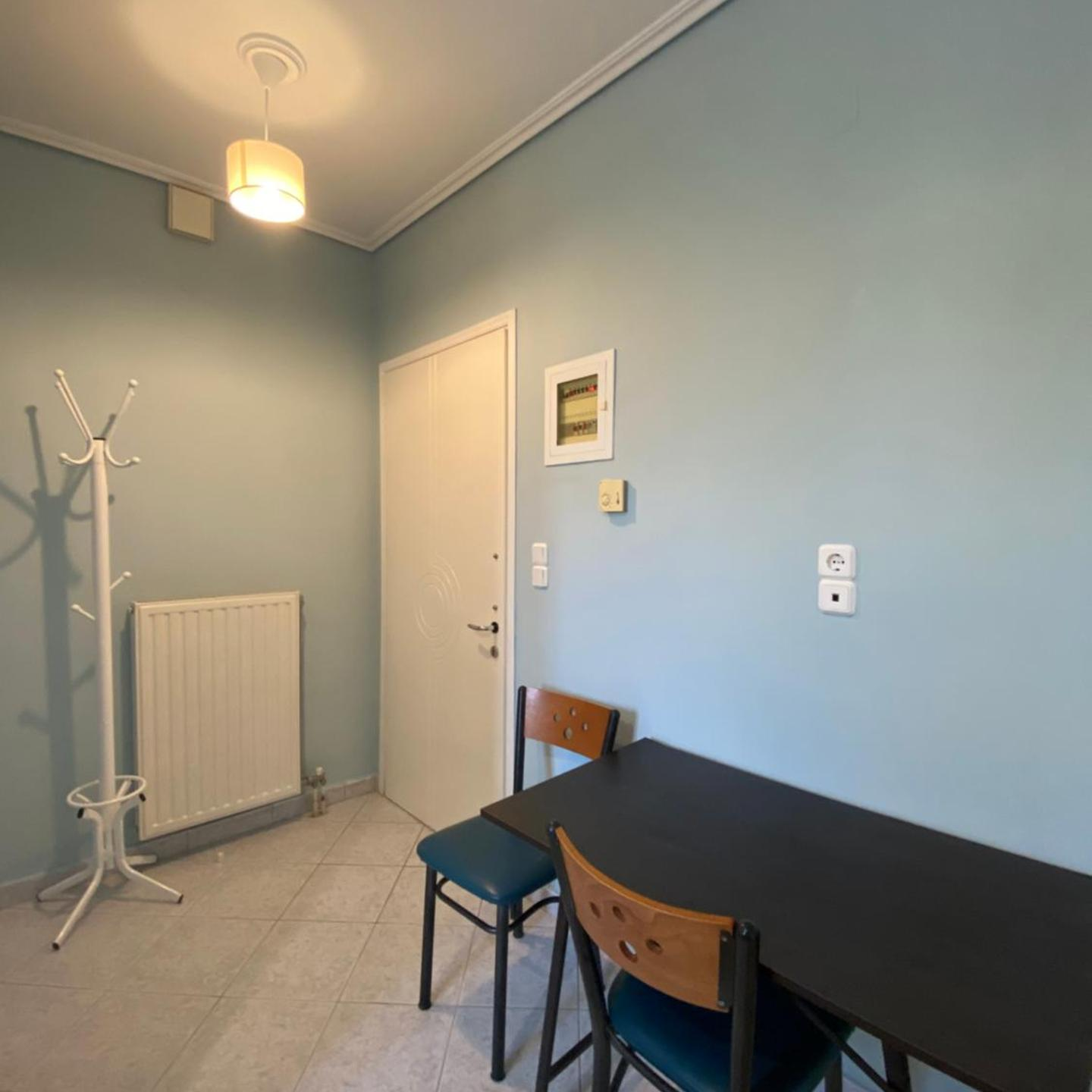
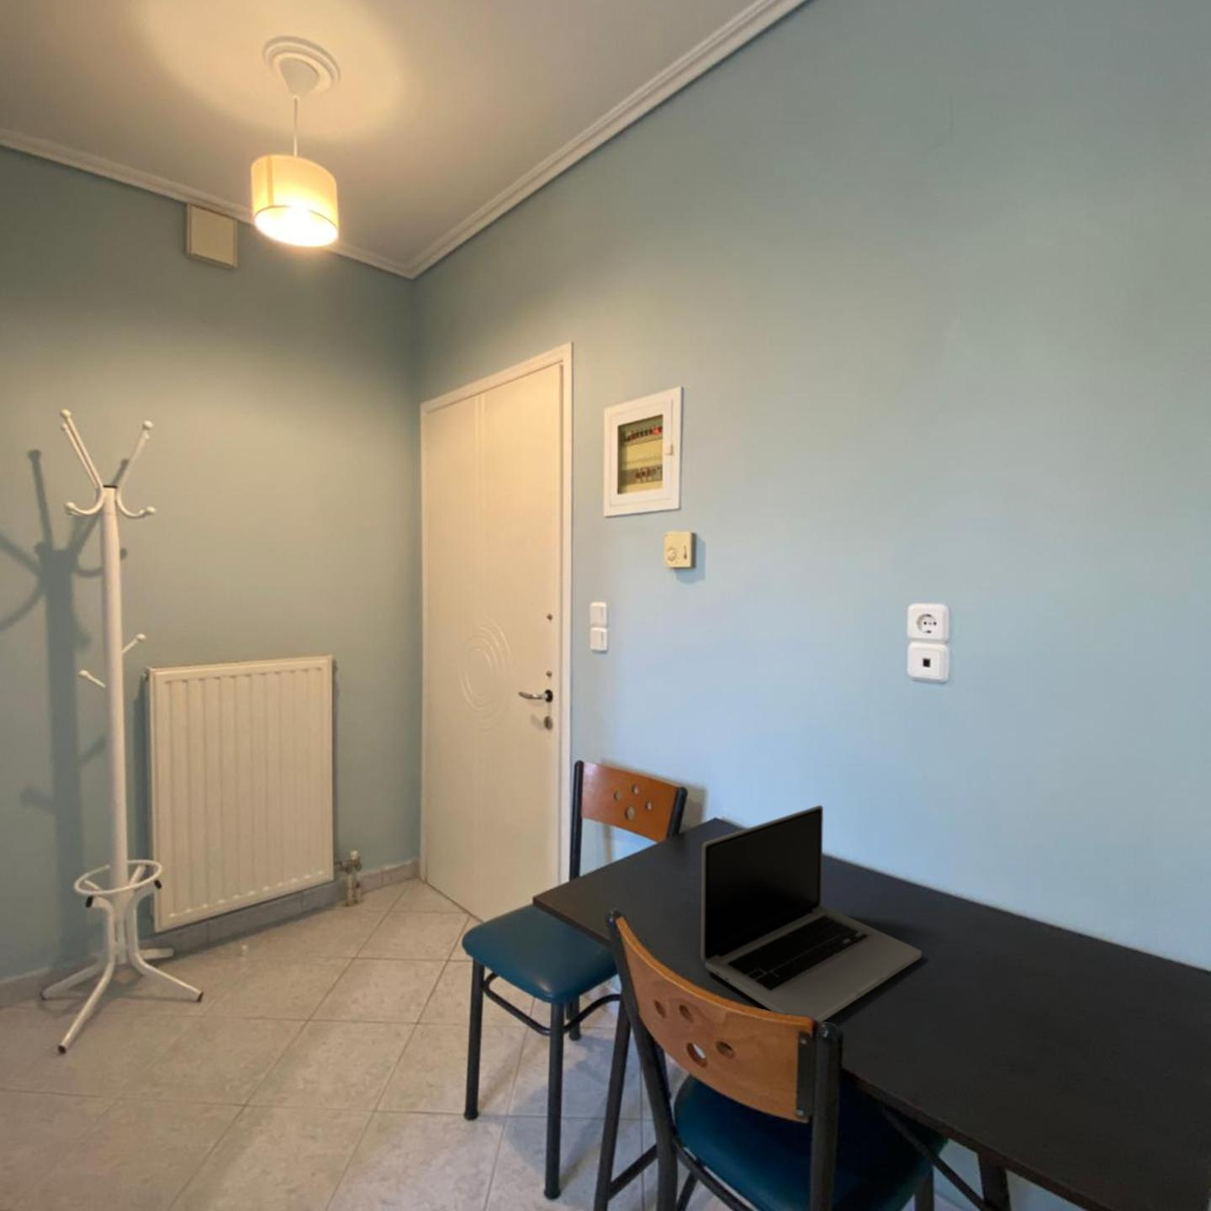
+ laptop (813, 902)
